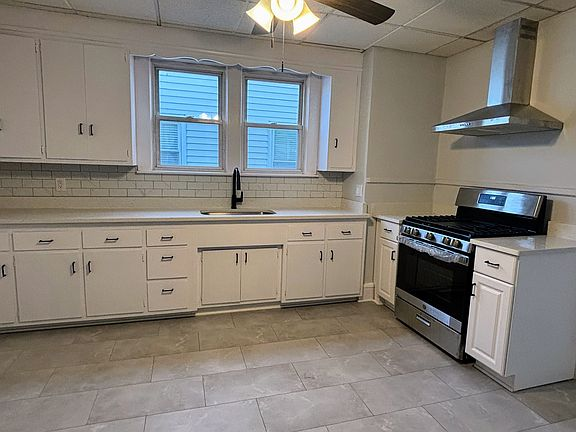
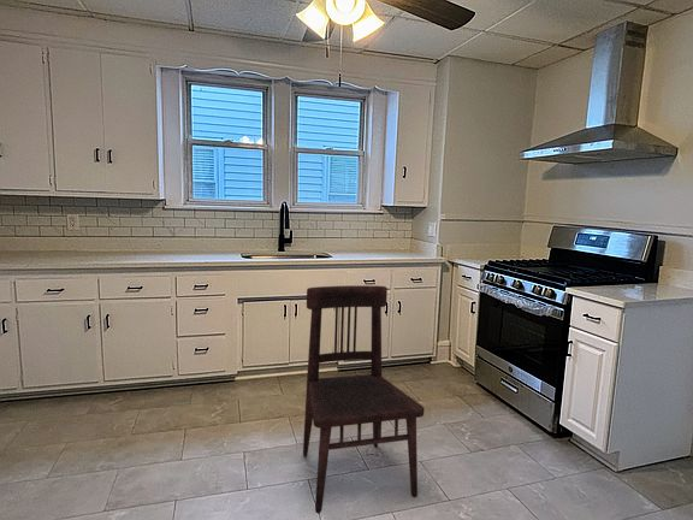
+ dining chair (356, 386)
